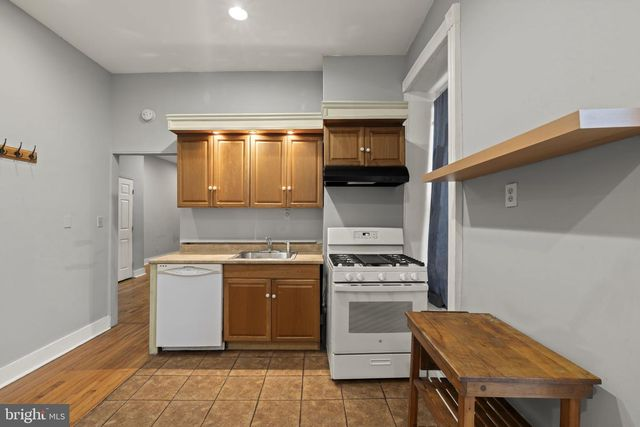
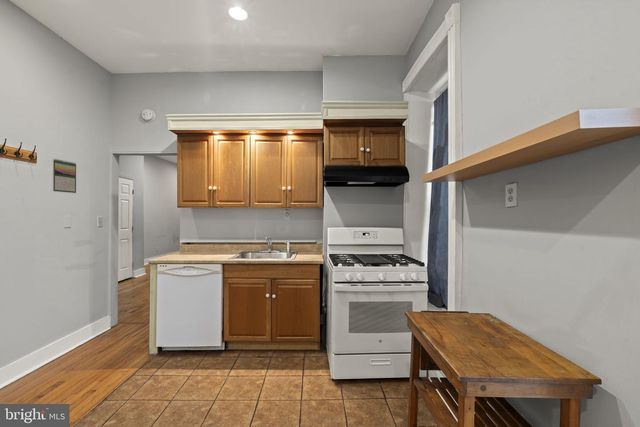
+ calendar (65, 176)
